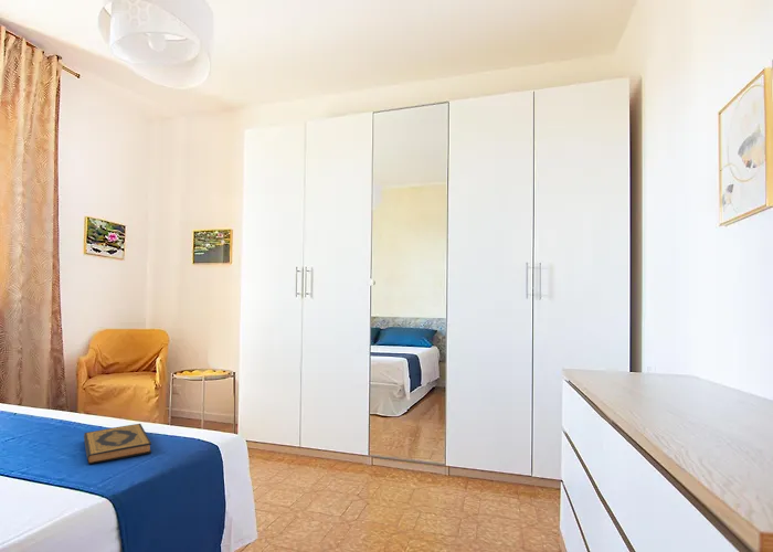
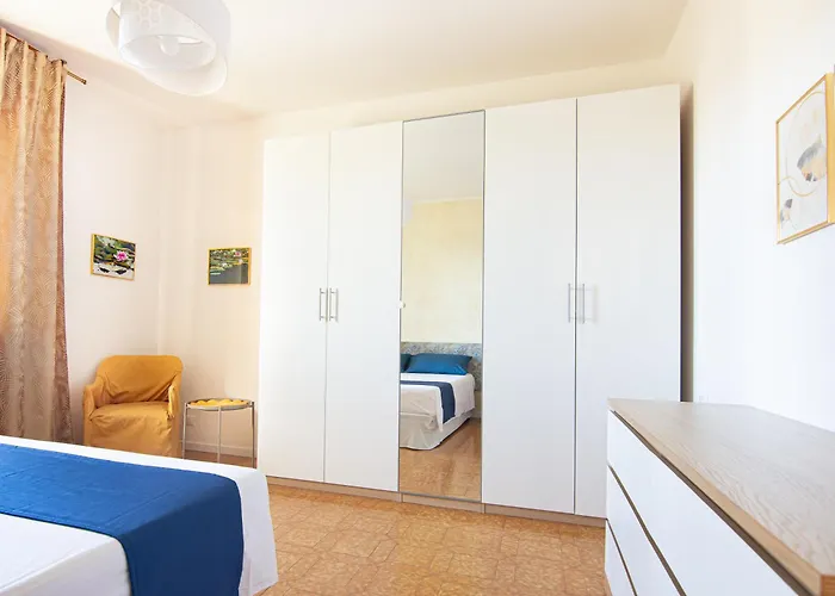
- hardback book (116, 442)
